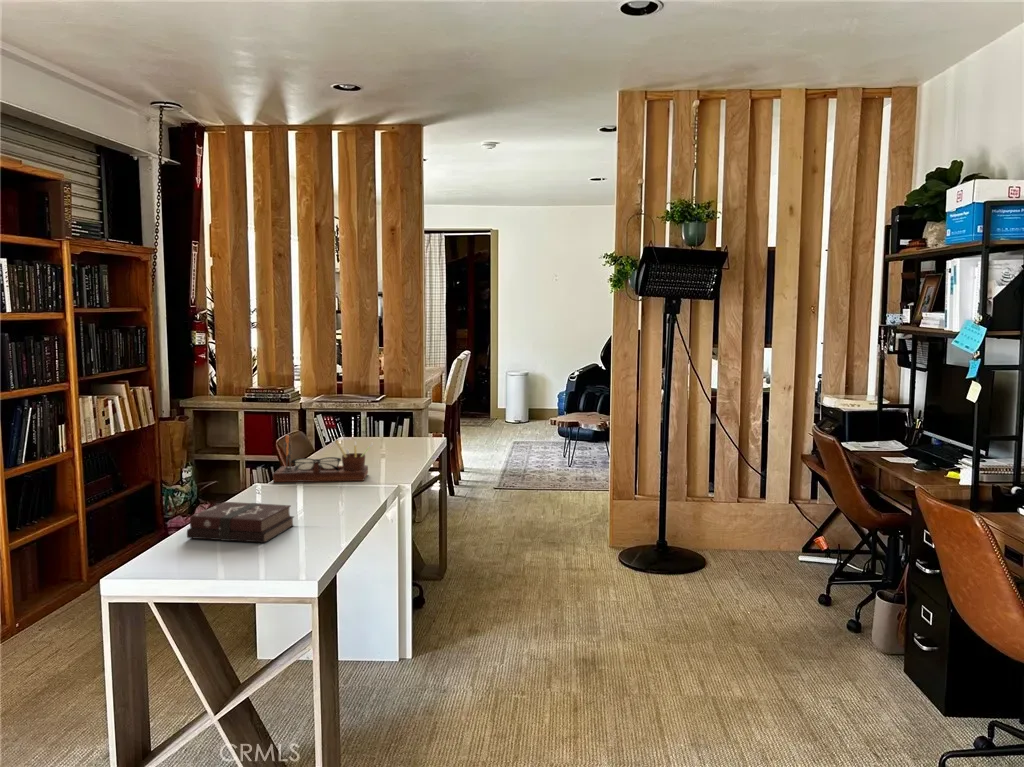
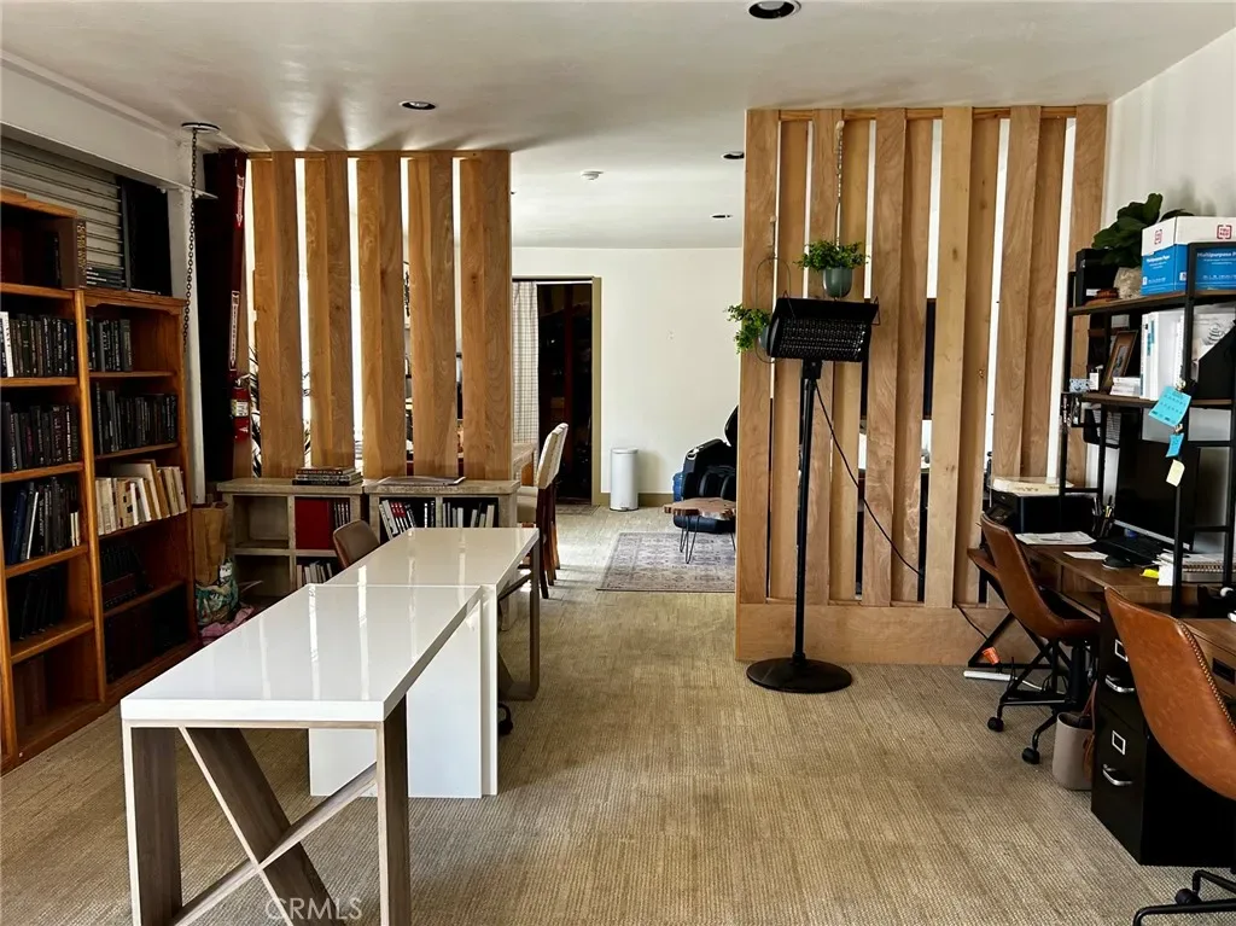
- hardback book (242, 521)
- desk organizer (325, 458)
